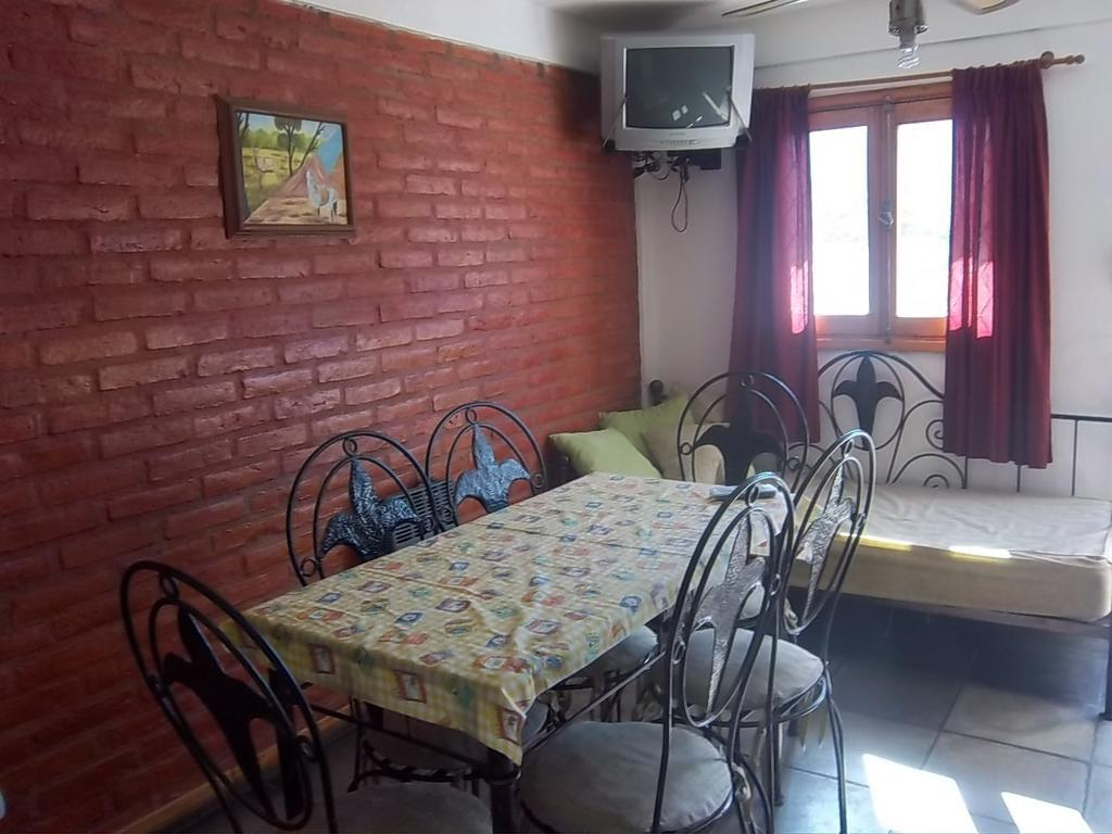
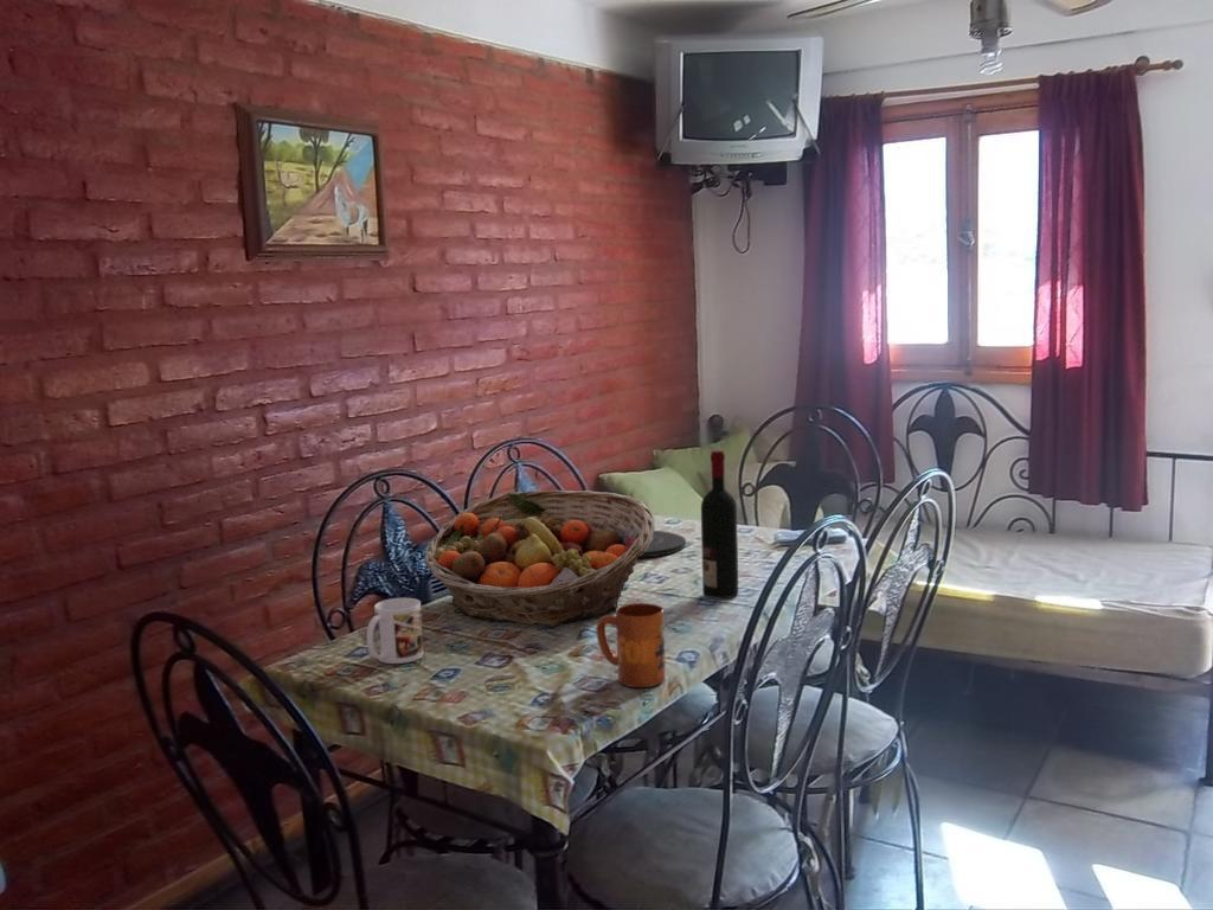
+ plate (640, 555)
+ mug (629, 643)
+ fruit basket (539, 553)
+ mug (392, 633)
+ alcohol (719, 523)
